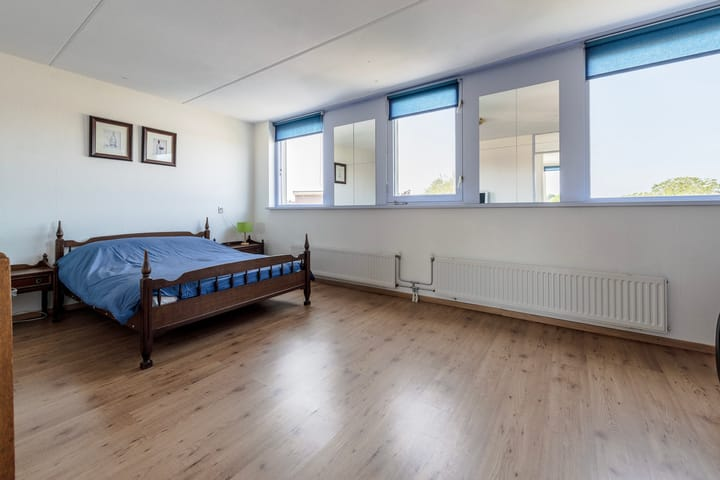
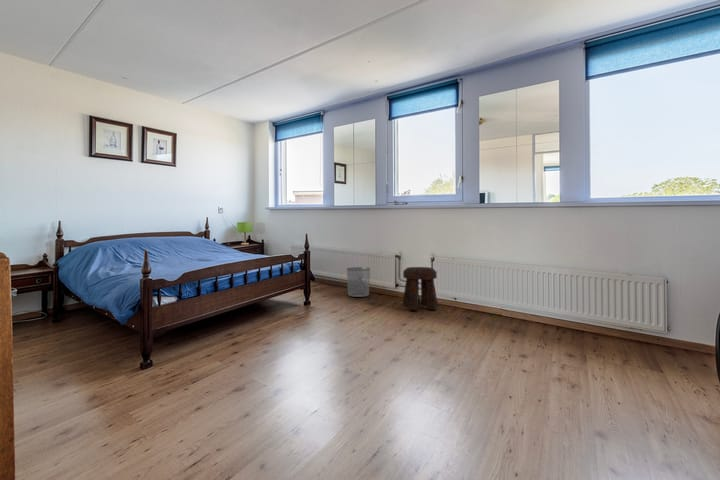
+ waste bin (358, 281)
+ stool (418, 287)
